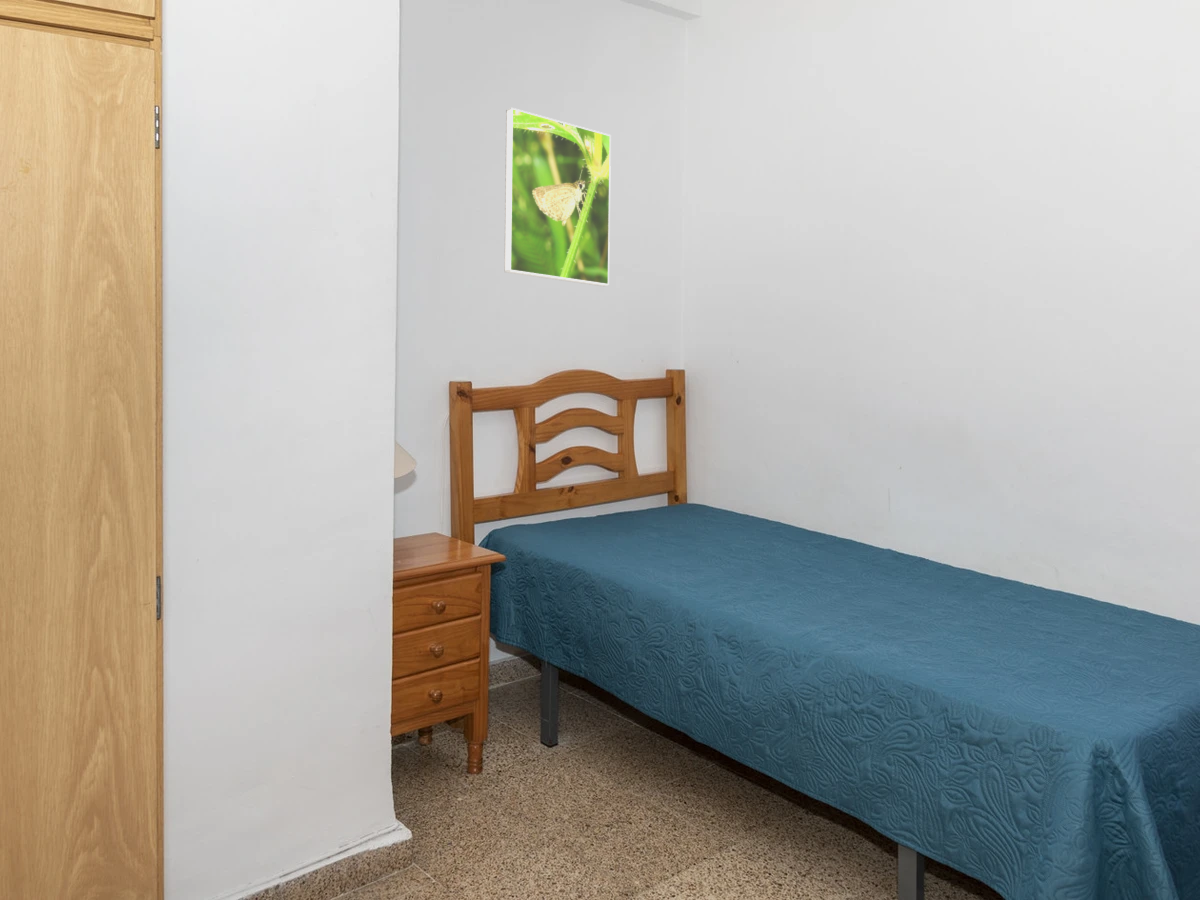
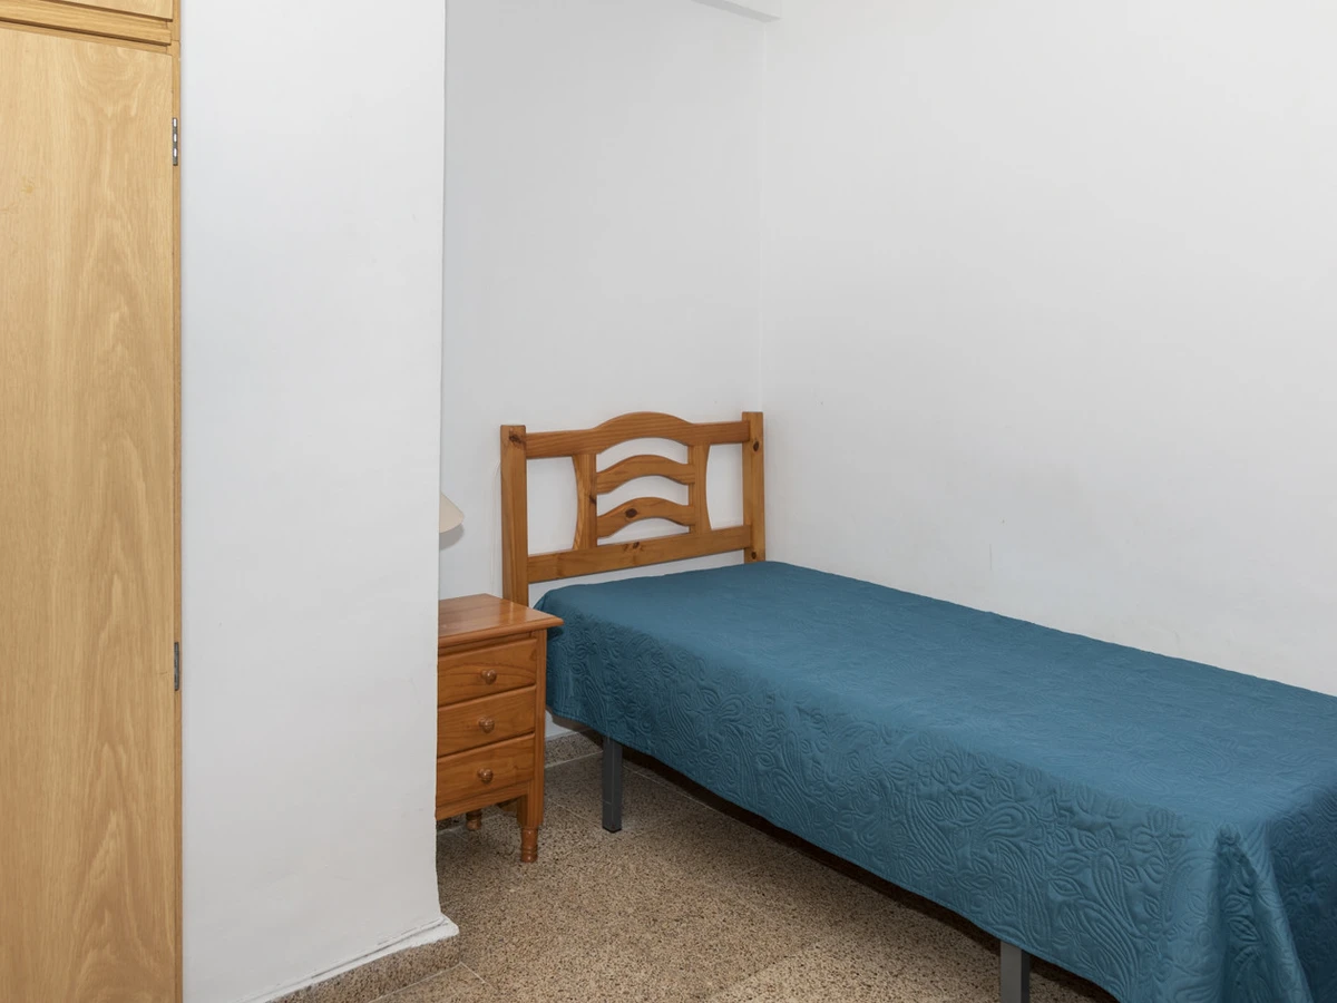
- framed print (559, 201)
